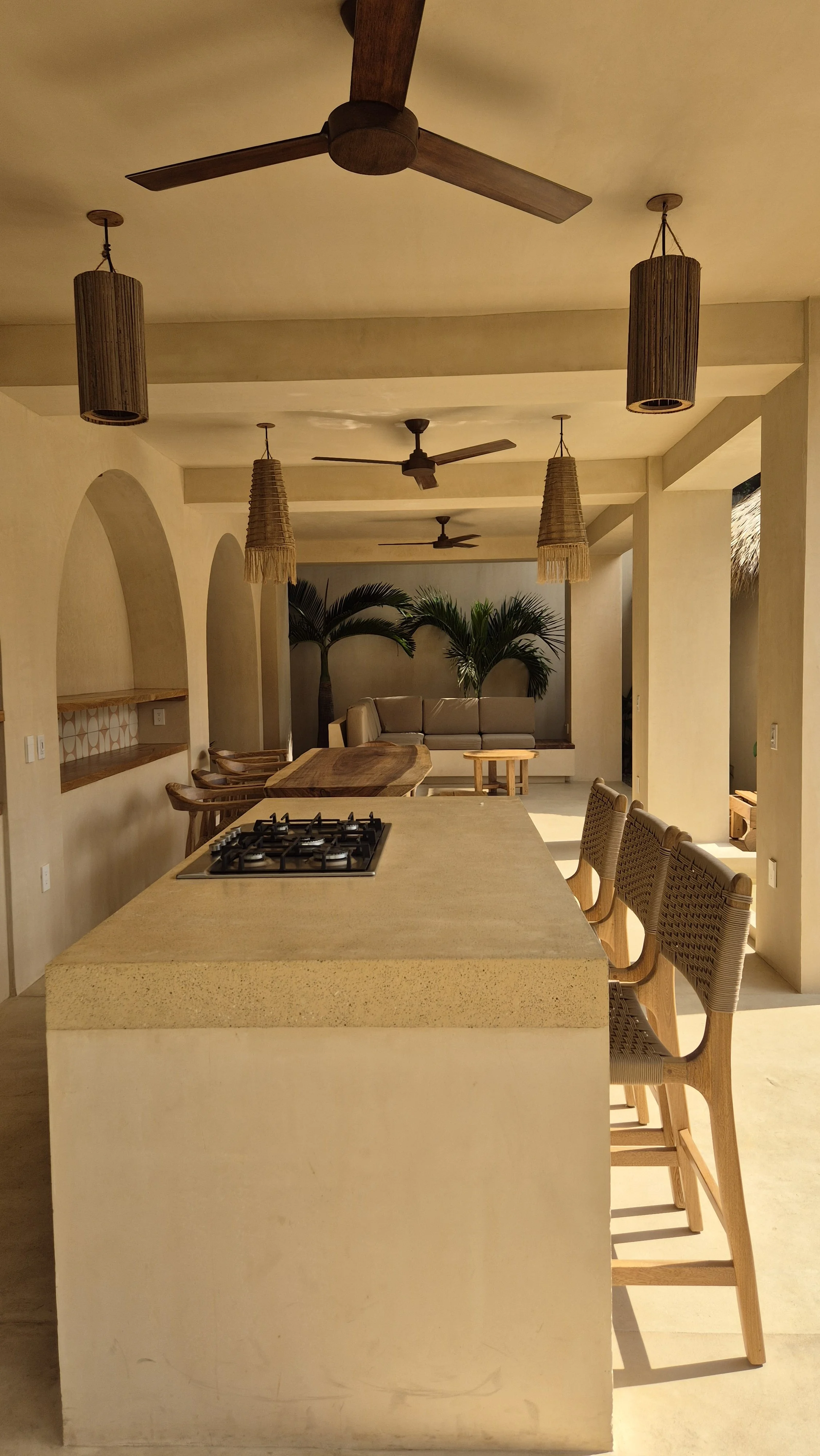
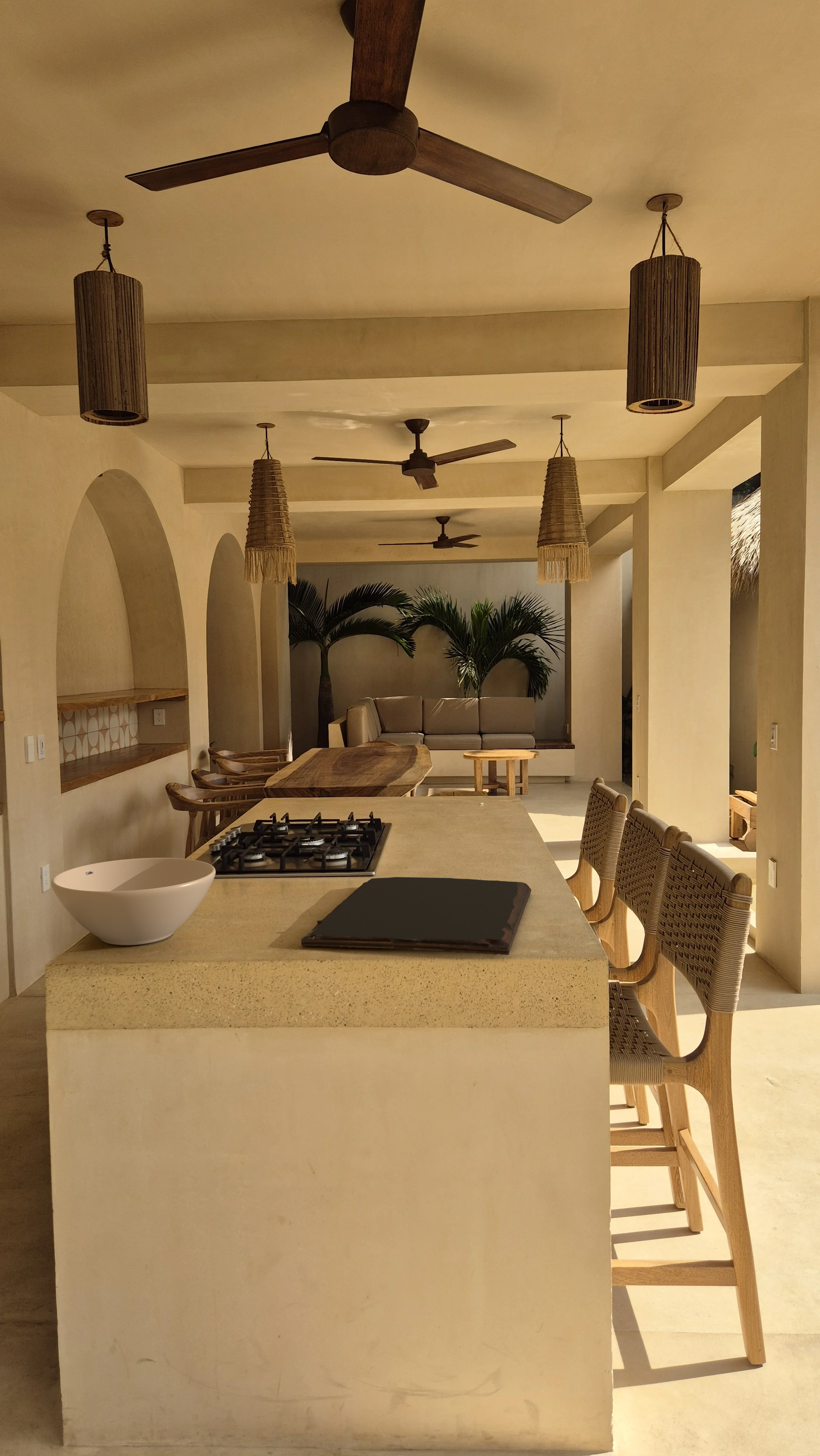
+ bowl (136, 905)
+ cutting board (427, 909)
